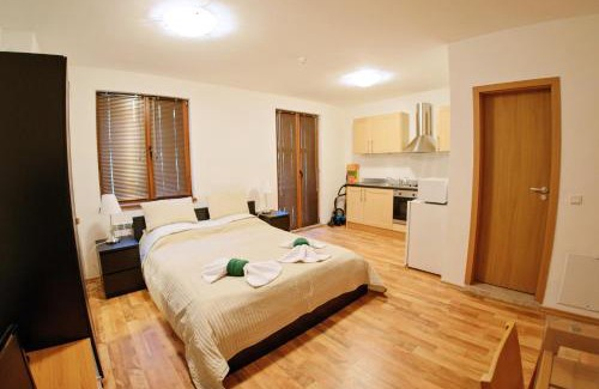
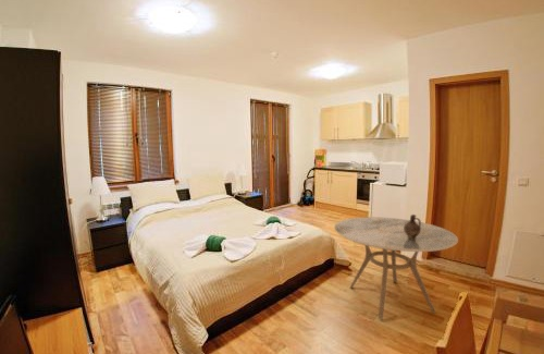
+ ceramic jug (411, 225)
+ dining table (390, 265)
